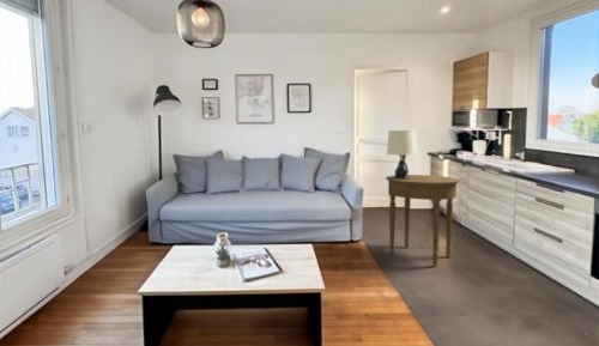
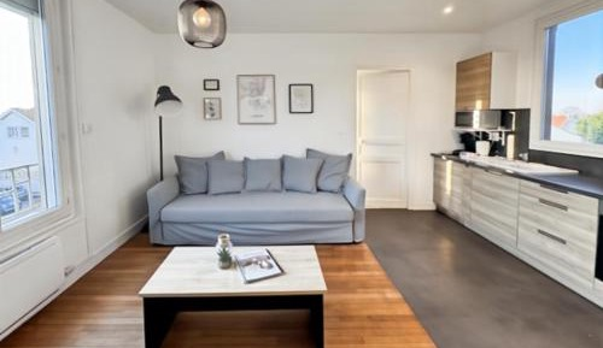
- side table (409, 217)
- table lamp (401, 153)
